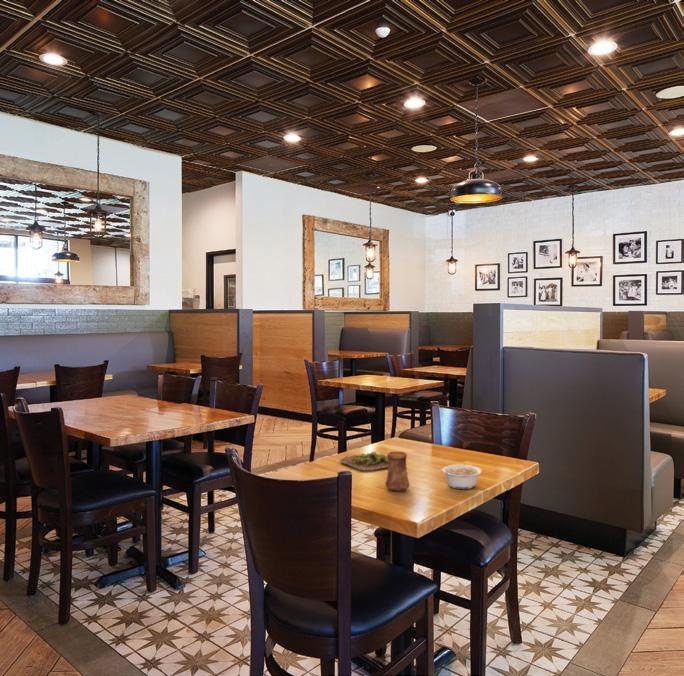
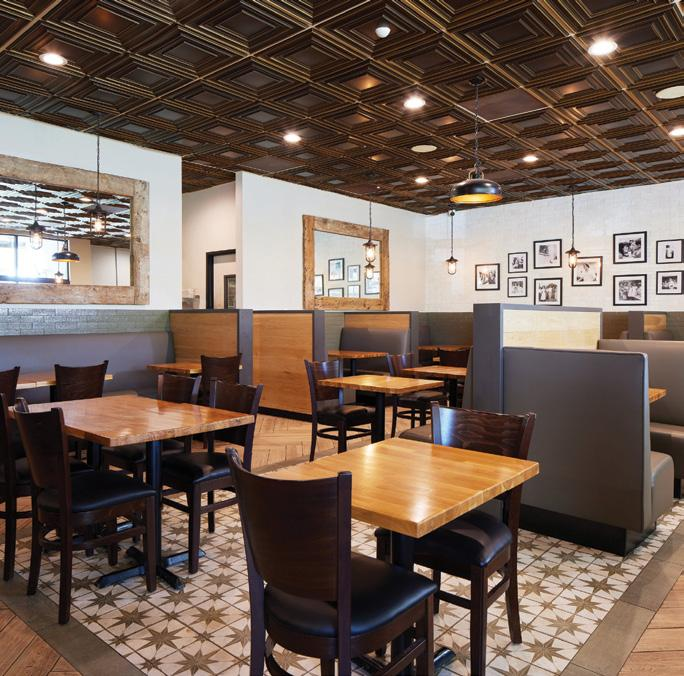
- cup (397, 471)
- succulent plant (370, 457)
- legume (461, 476)
